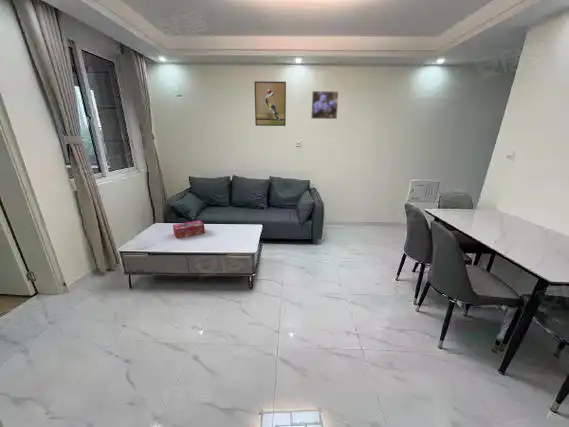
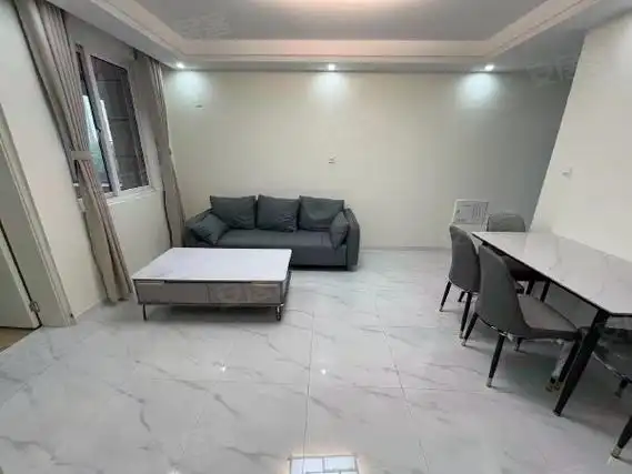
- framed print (324, 105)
- tissue box (189, 229)
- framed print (270, 104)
